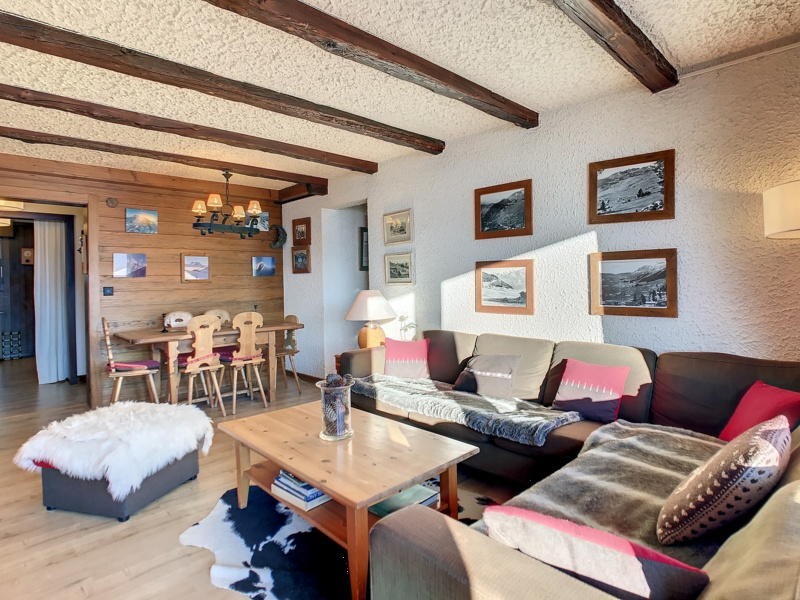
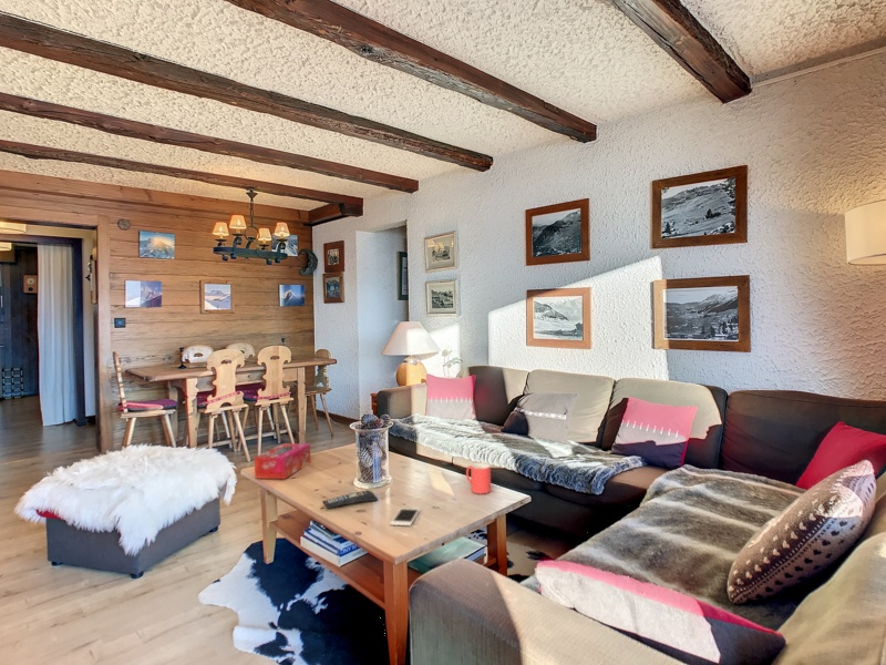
+ remote control (350, 499)
+ tissue box (284, 460)
+ mug (477, 478)
+ cell phone (405, 515)
